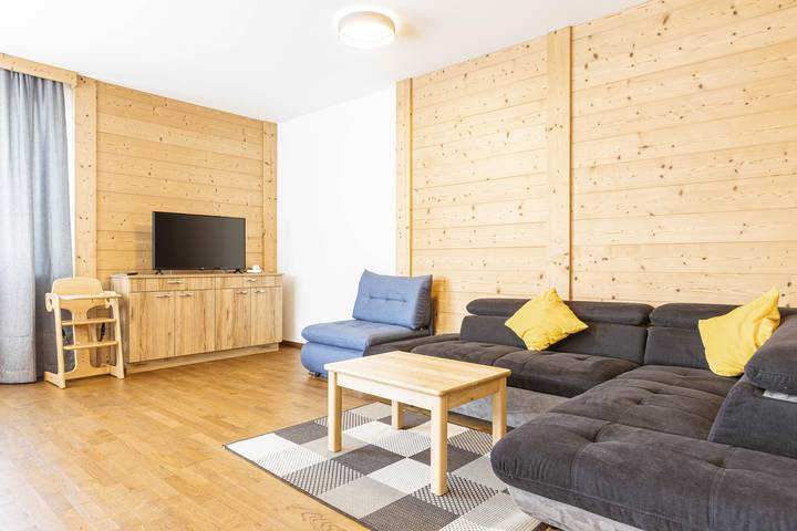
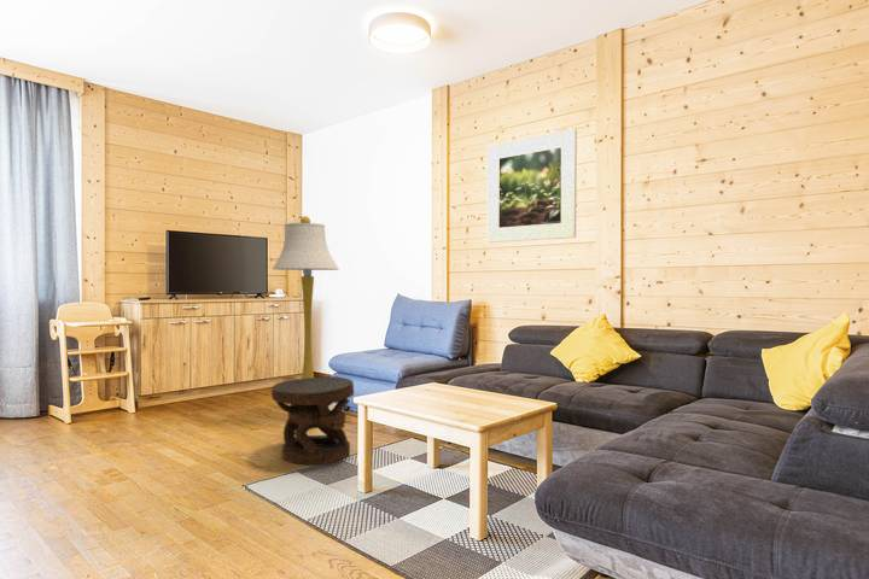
+ floor lamp (307, 320)
+ side table (315, 417)
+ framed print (529, 189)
